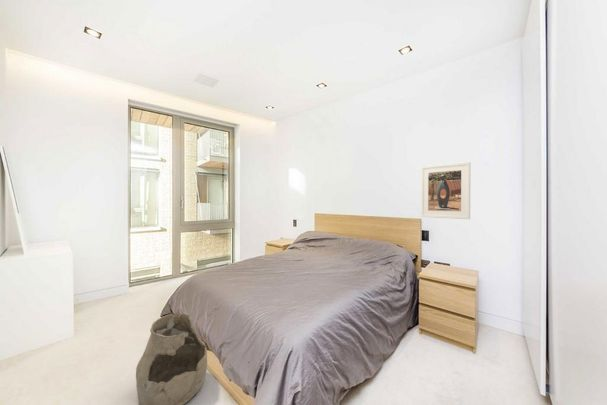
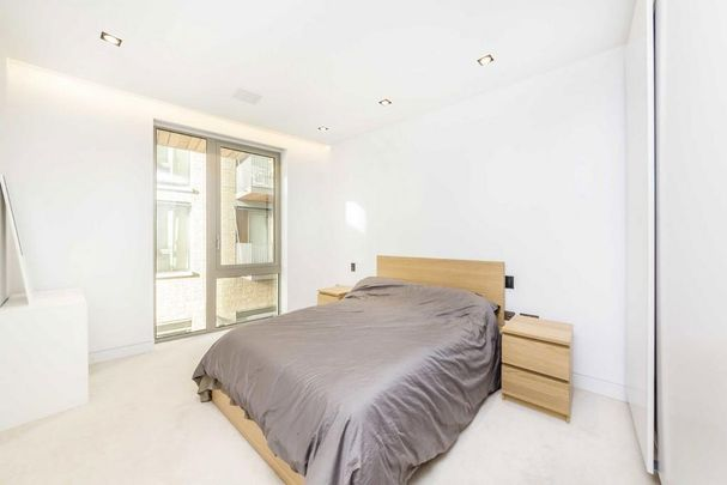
- bag (174, 354)
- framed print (444, 191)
